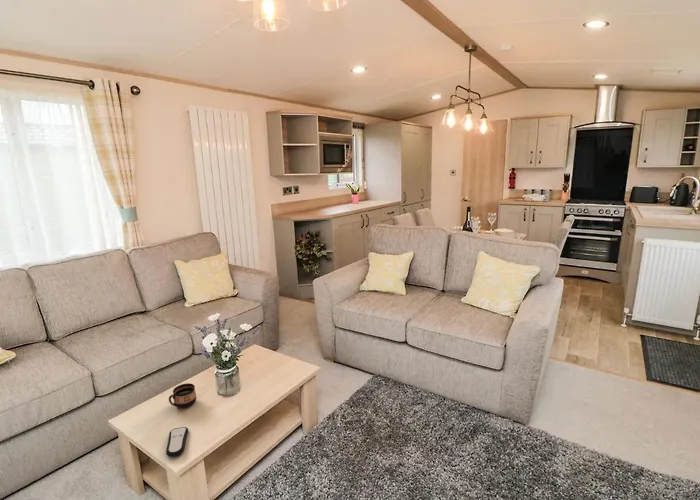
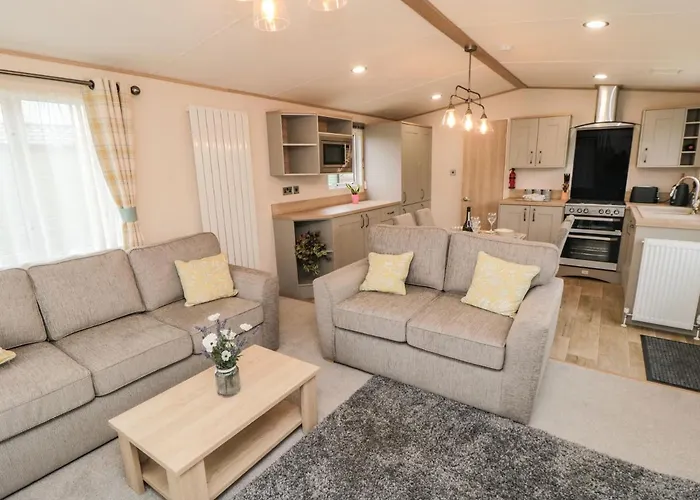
- cup (183, 396)
- remote control (177, 441)
